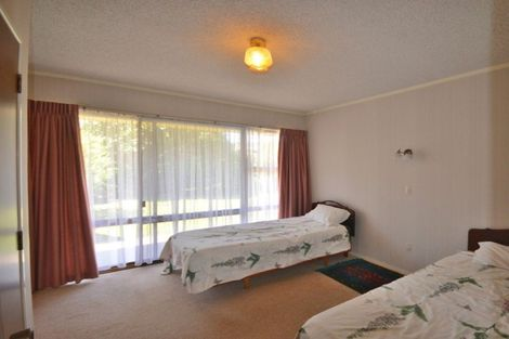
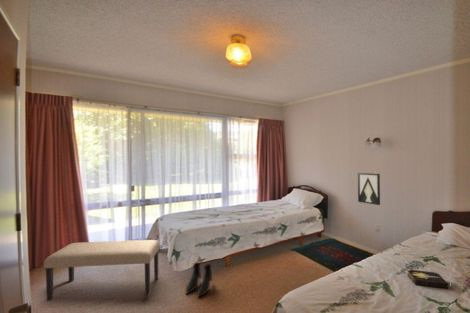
+ wall art (368, 188)
+ boots (199, 277)
+ hardback book (426, 278)
+ bench (107, 264)
